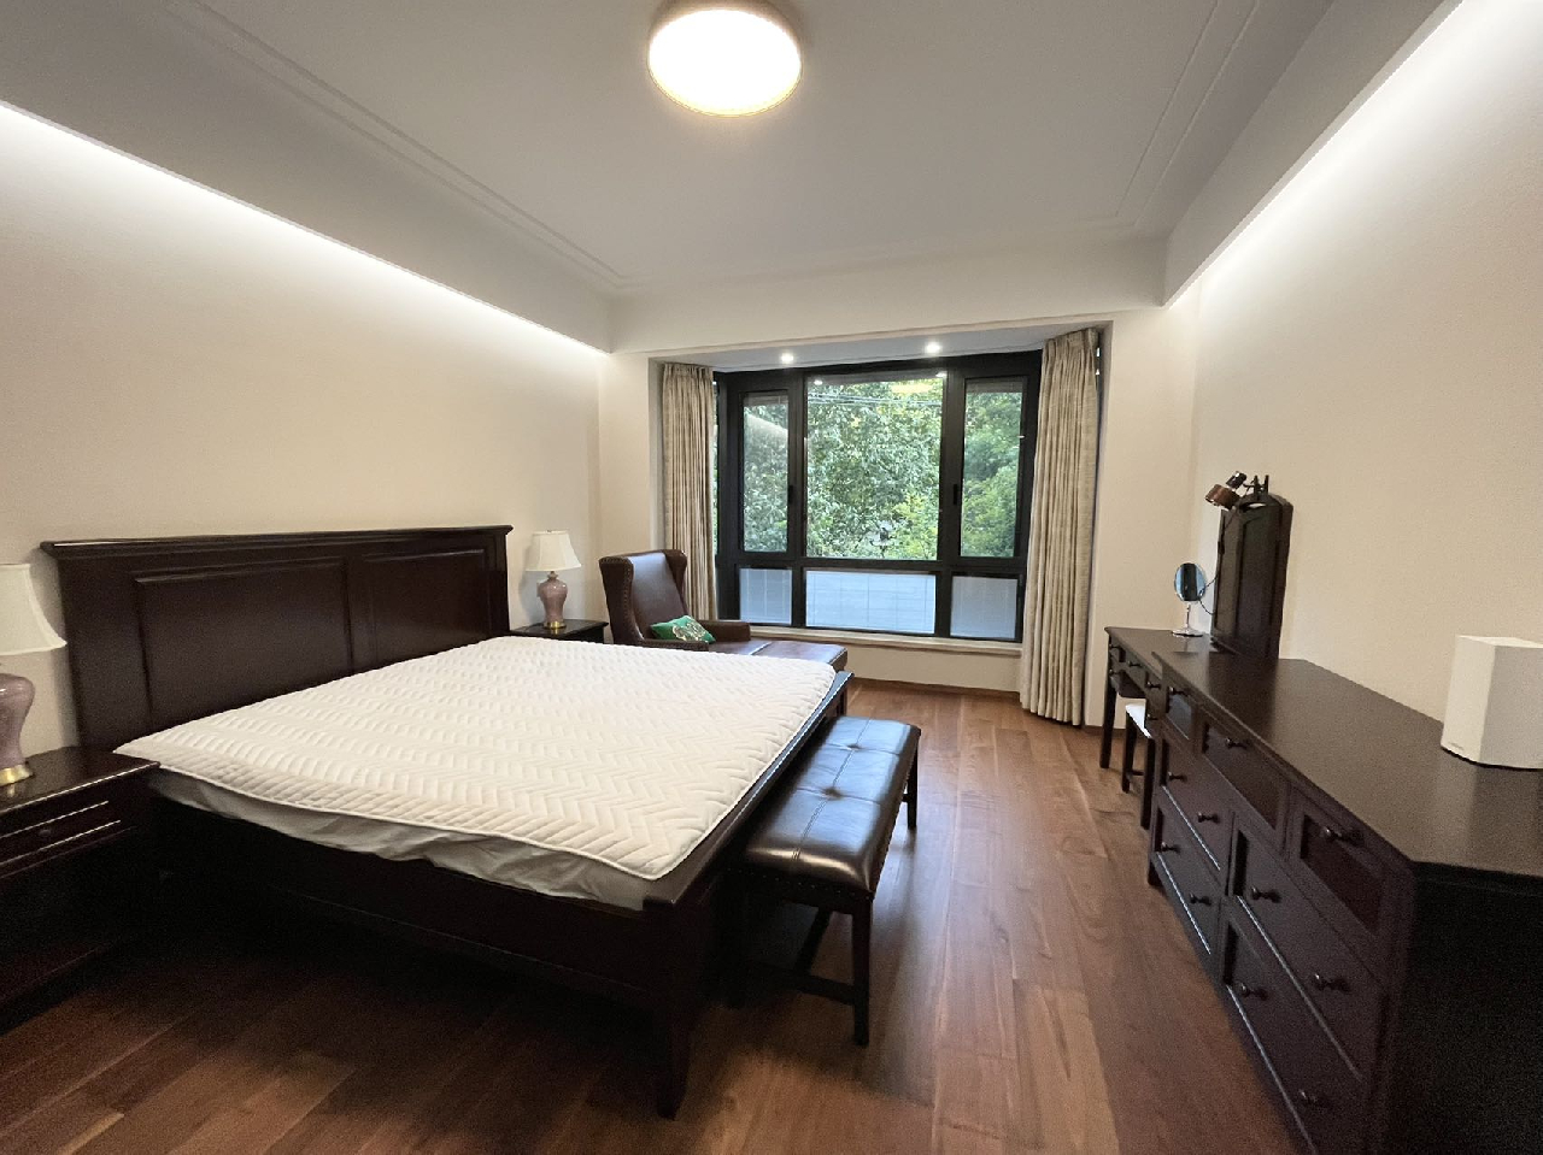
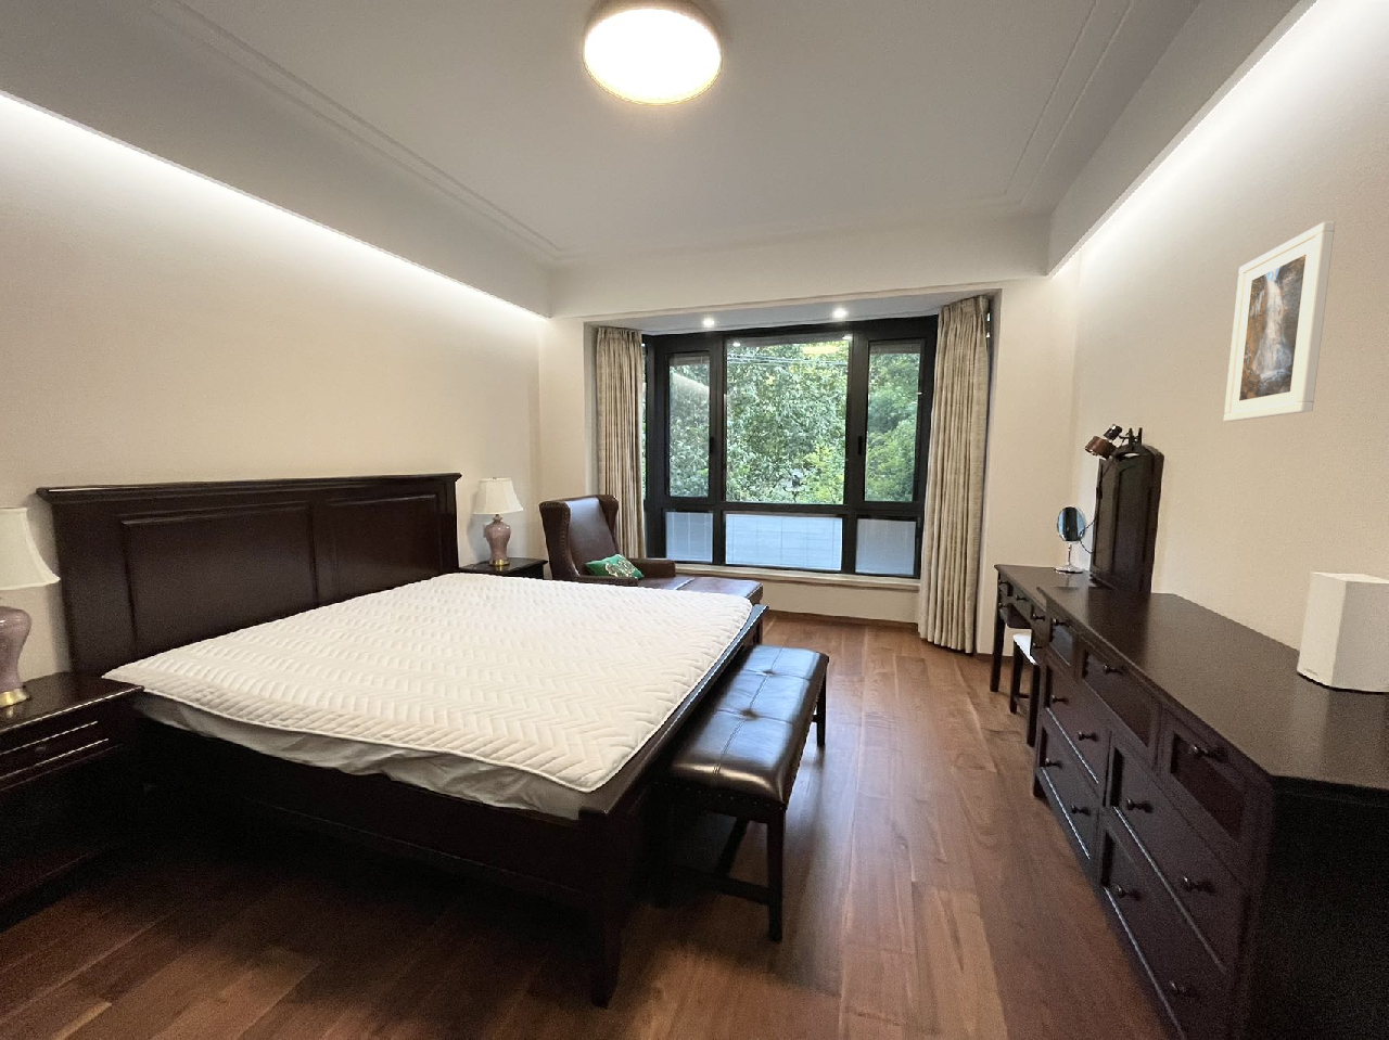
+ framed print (1272, 333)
